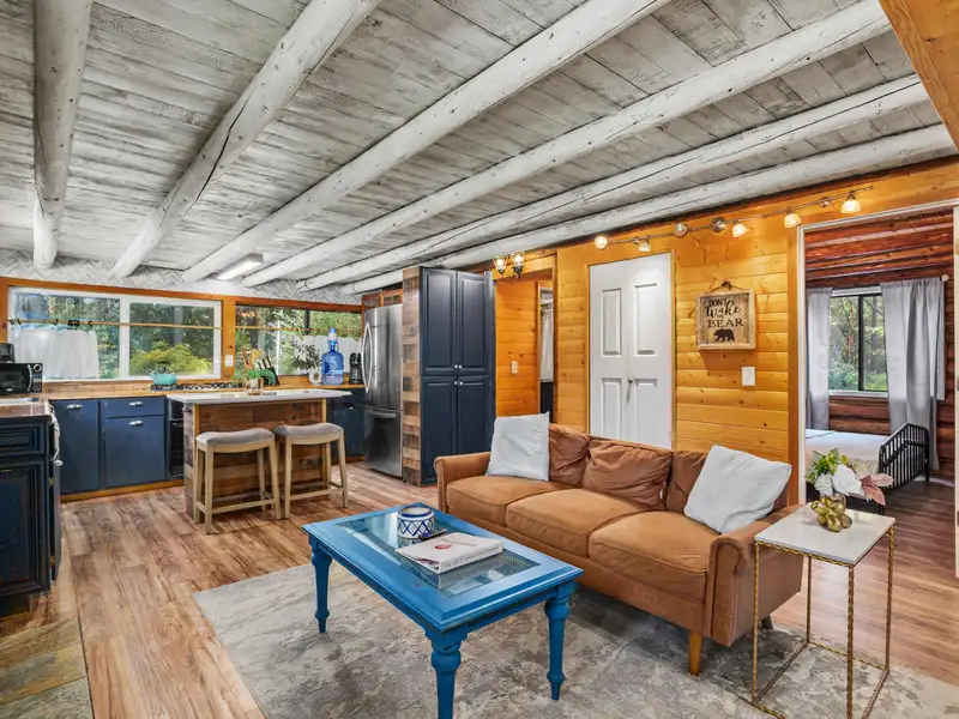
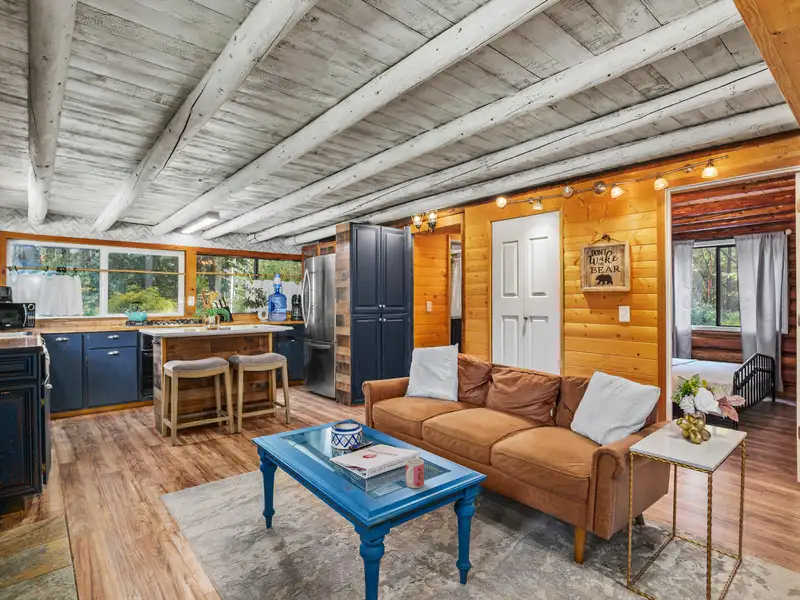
+ mug (412, 474)
